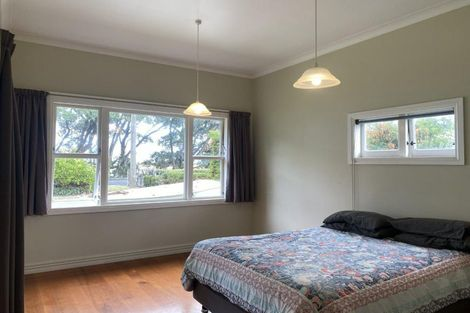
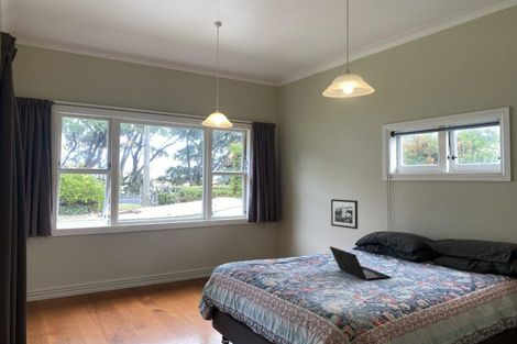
+ laptop (358, 260)
+ picture frame (343, 213)
